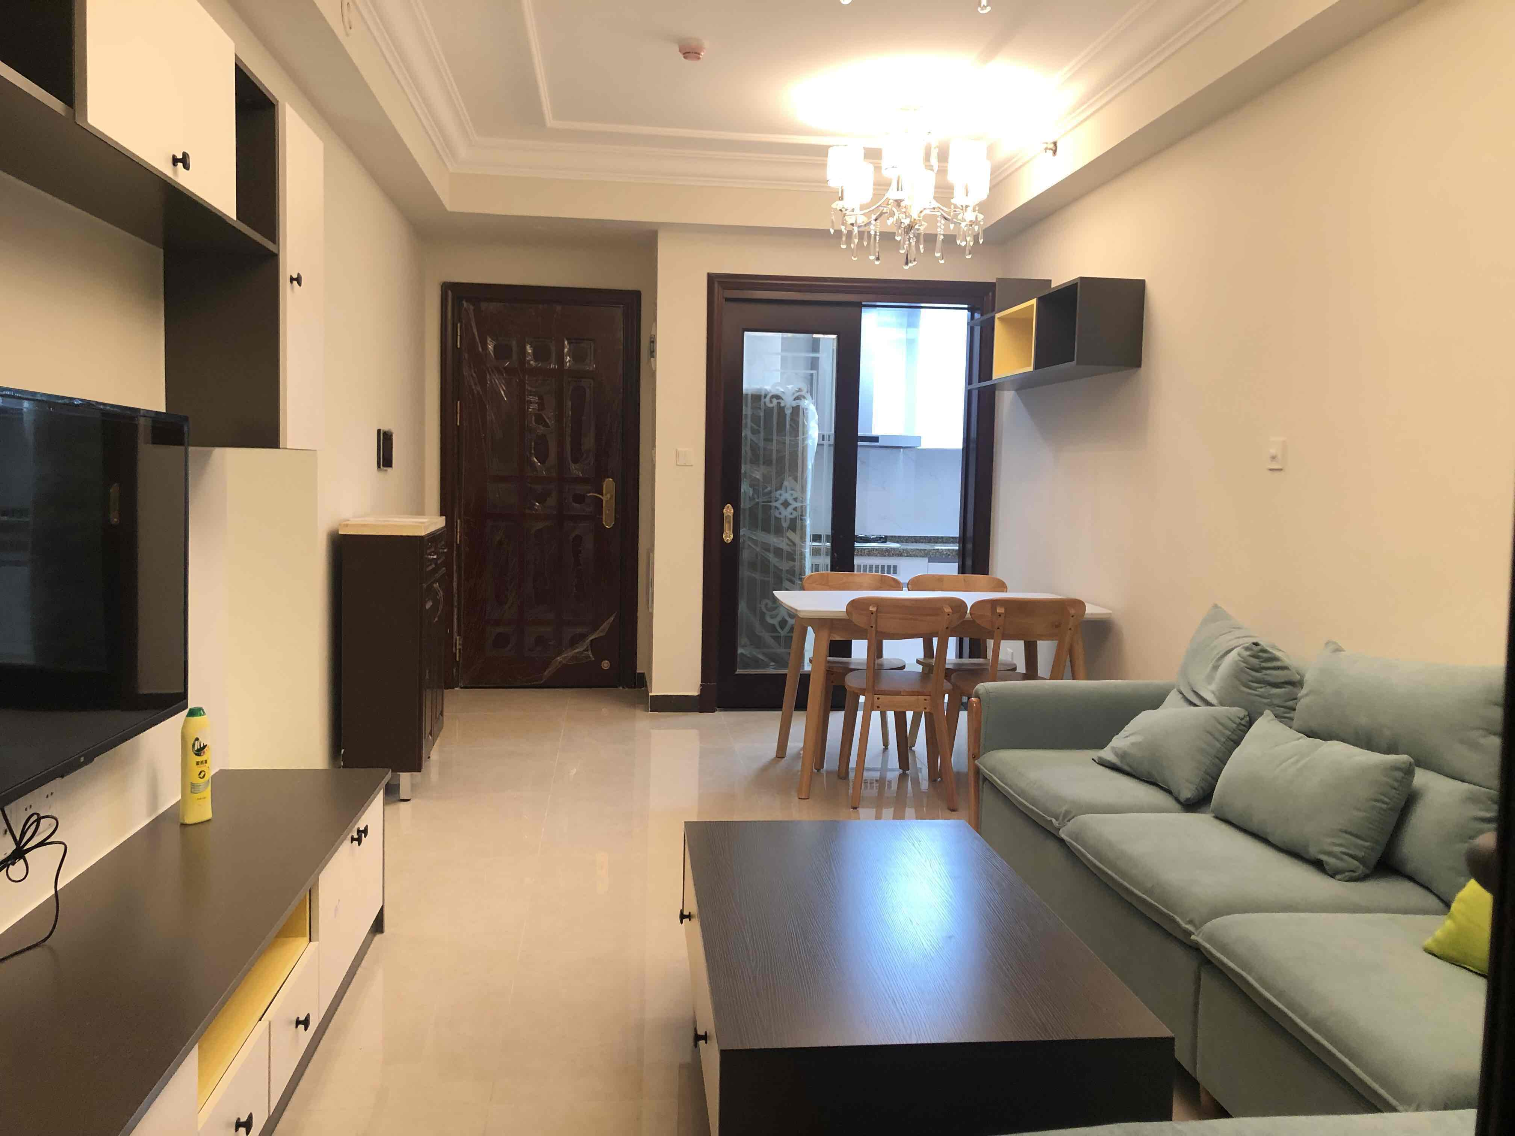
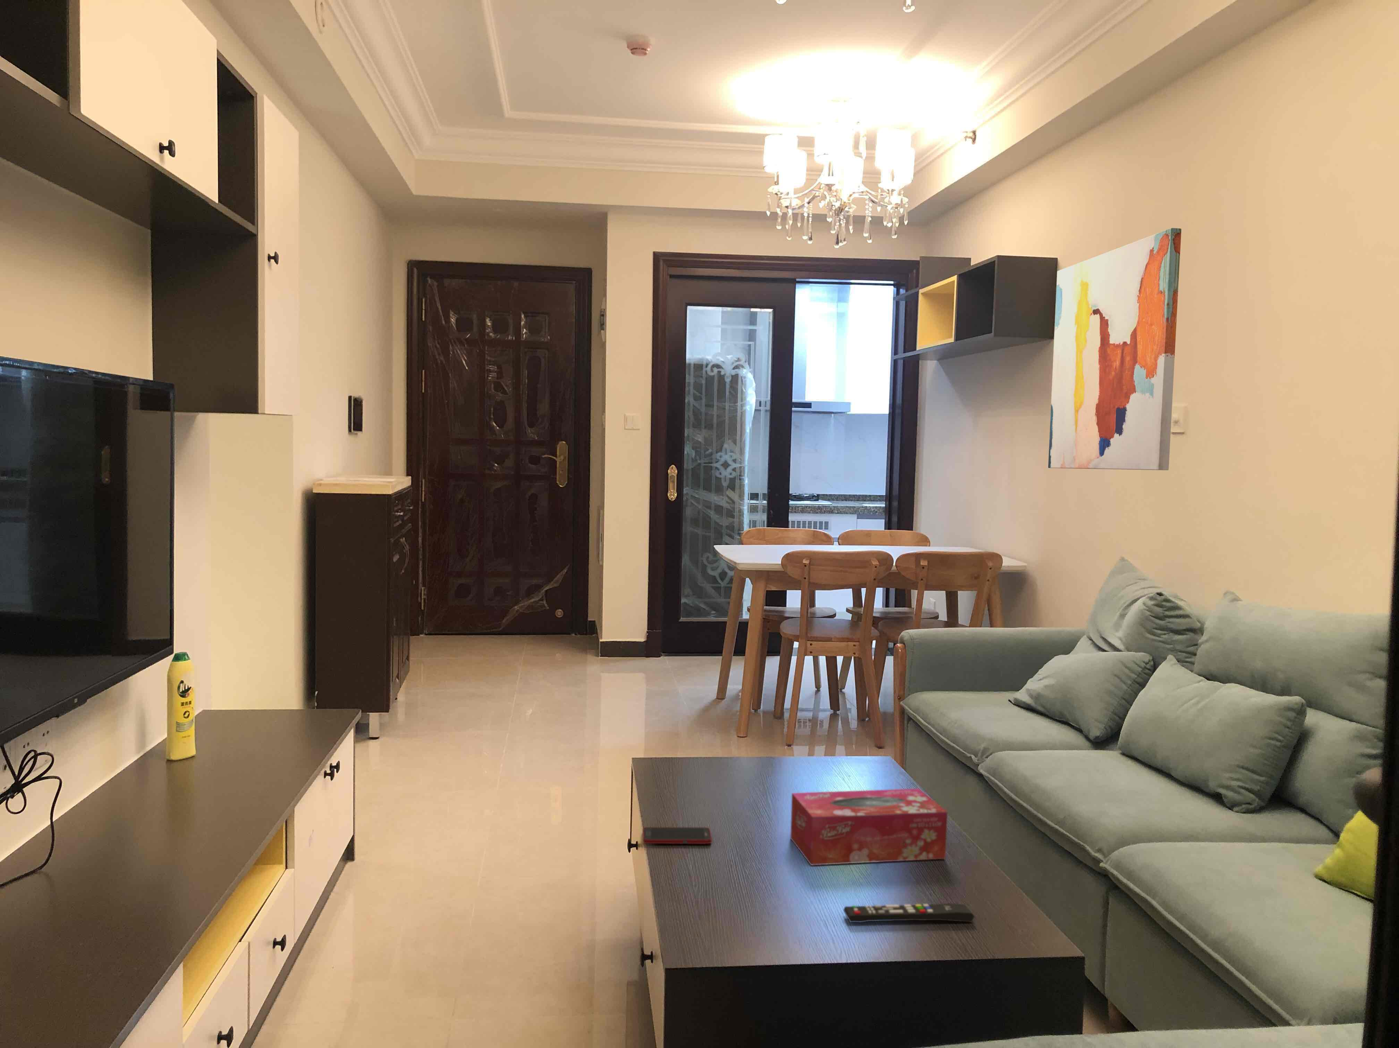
+ remote control (909, 914)
+ tissue box (867, 826)
+ wall art (1107, 361)
+ cell phone (676, 836)
